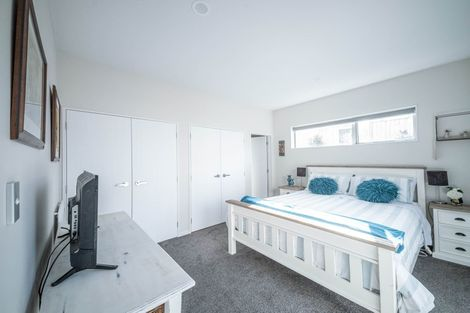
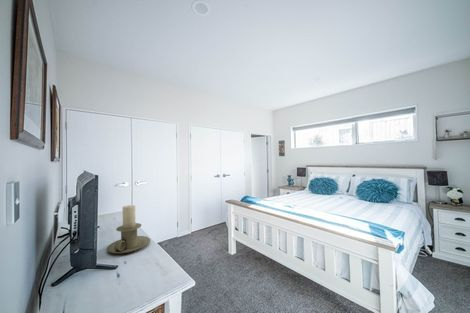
+ candle holder (129, 226)
